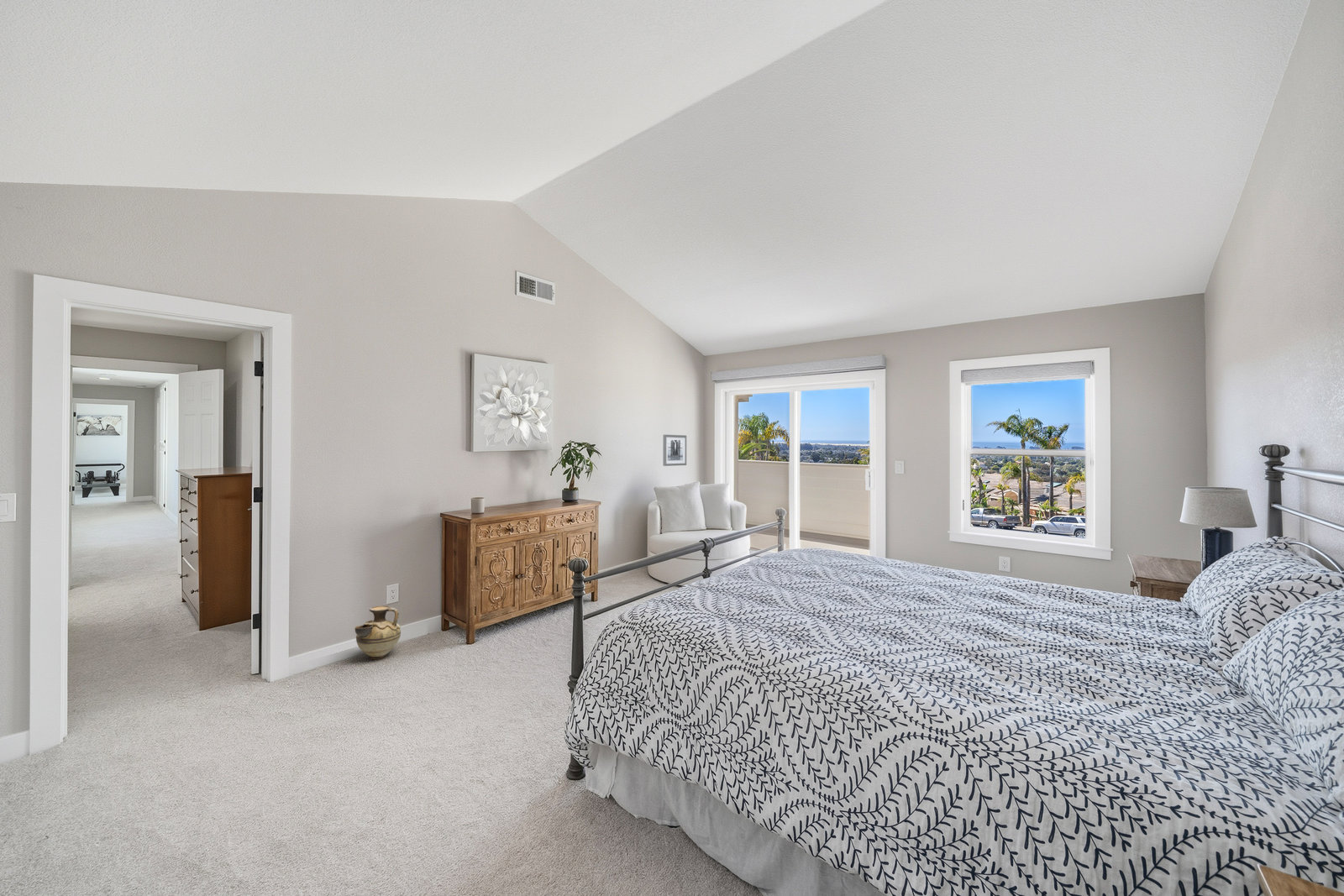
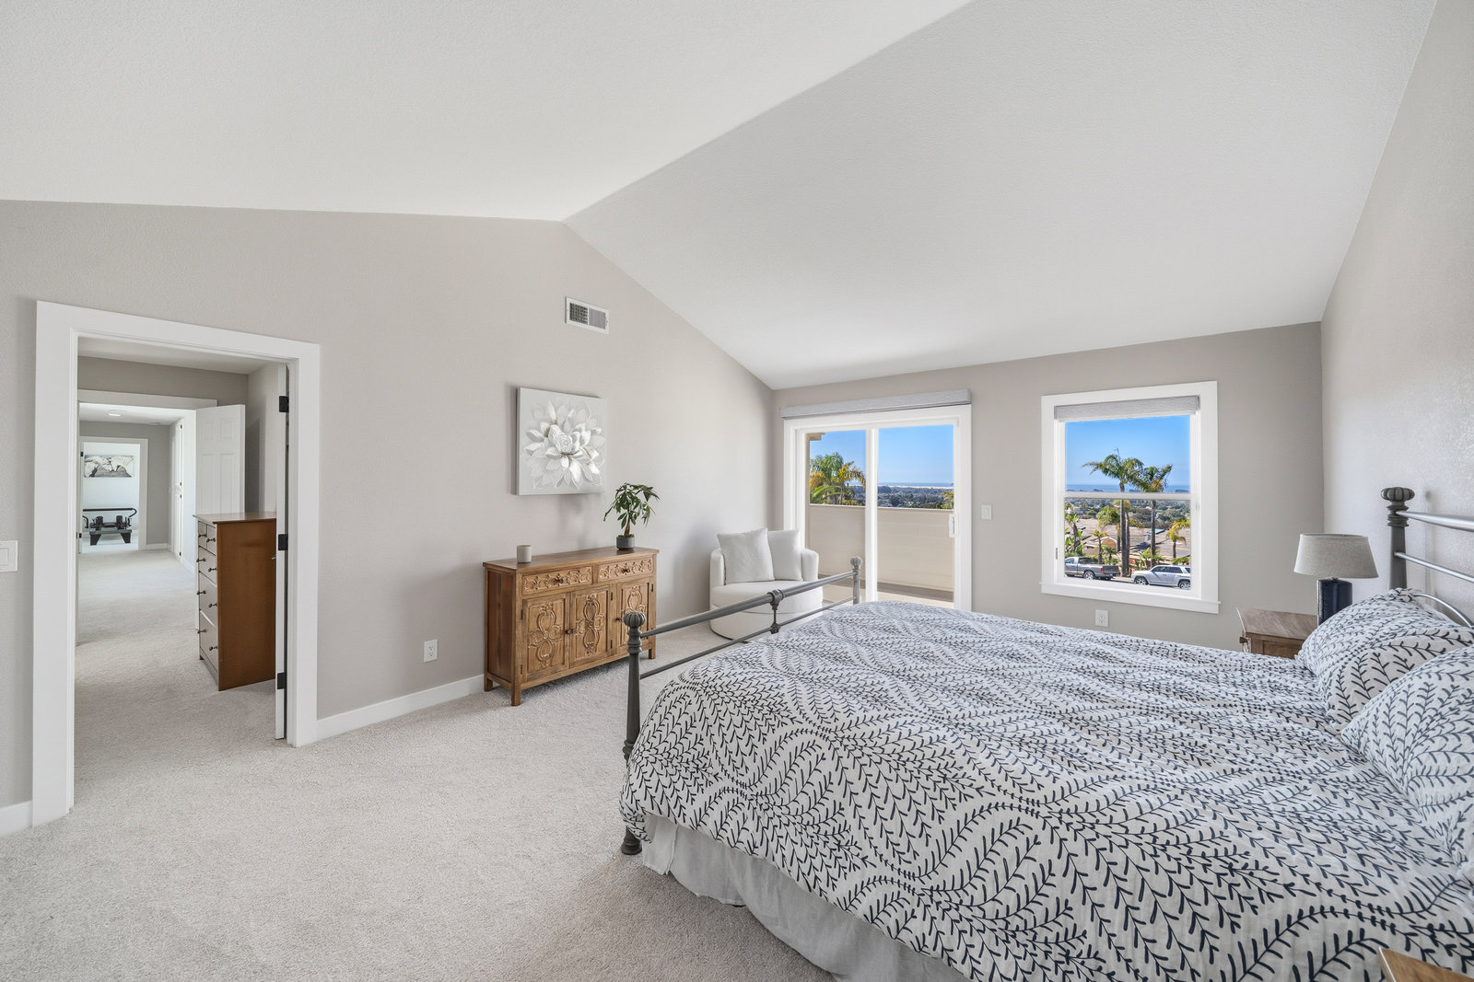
- ceramic jug (375, 632)
- wall art (675, 450)
